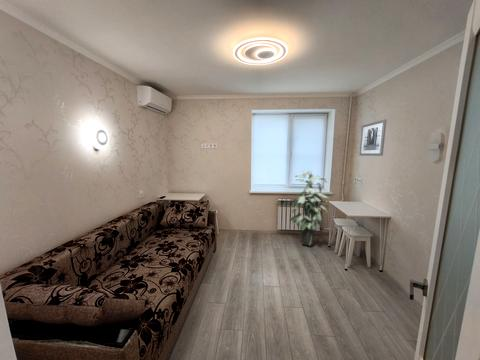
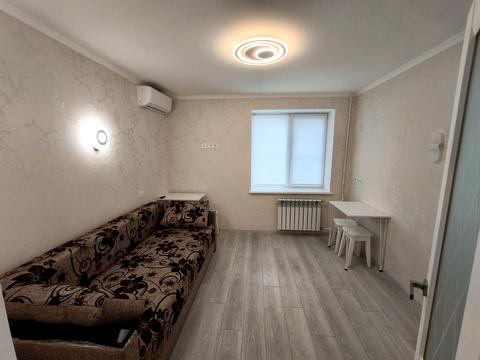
- indoor plant (307, 207)
- wall art (371, 139)
